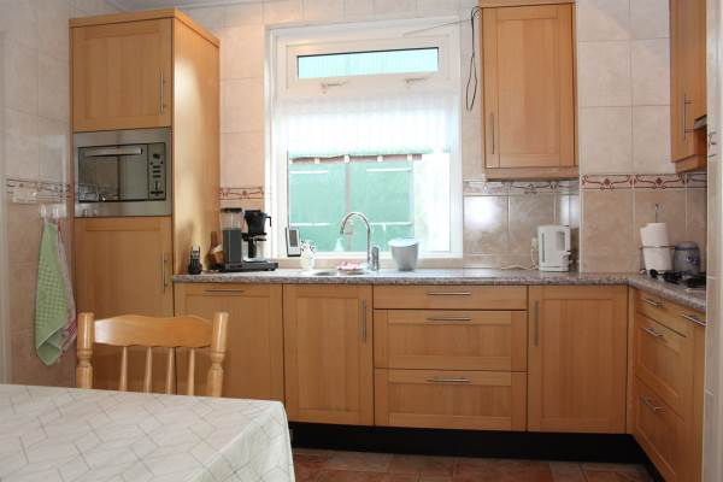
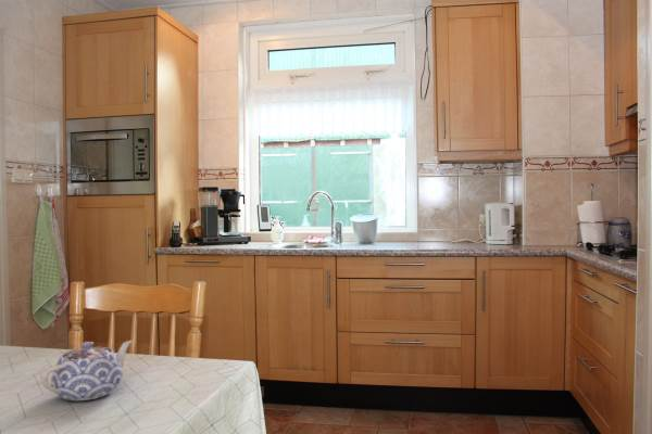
+ teapot (90, 367)
